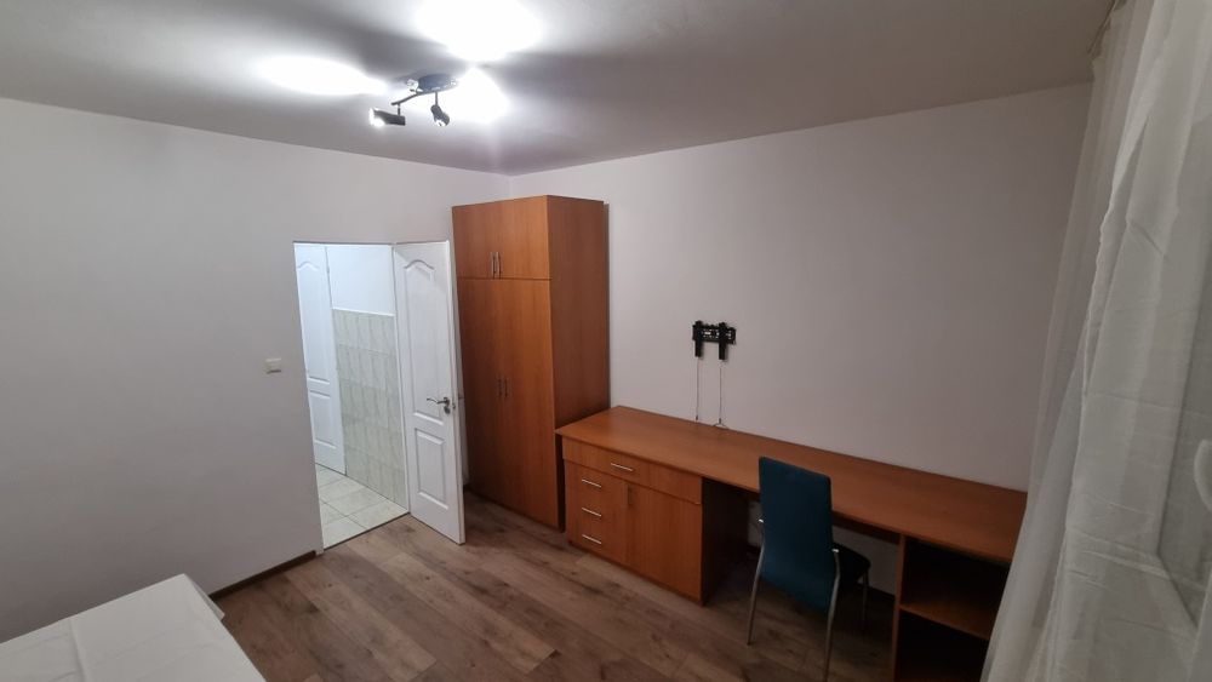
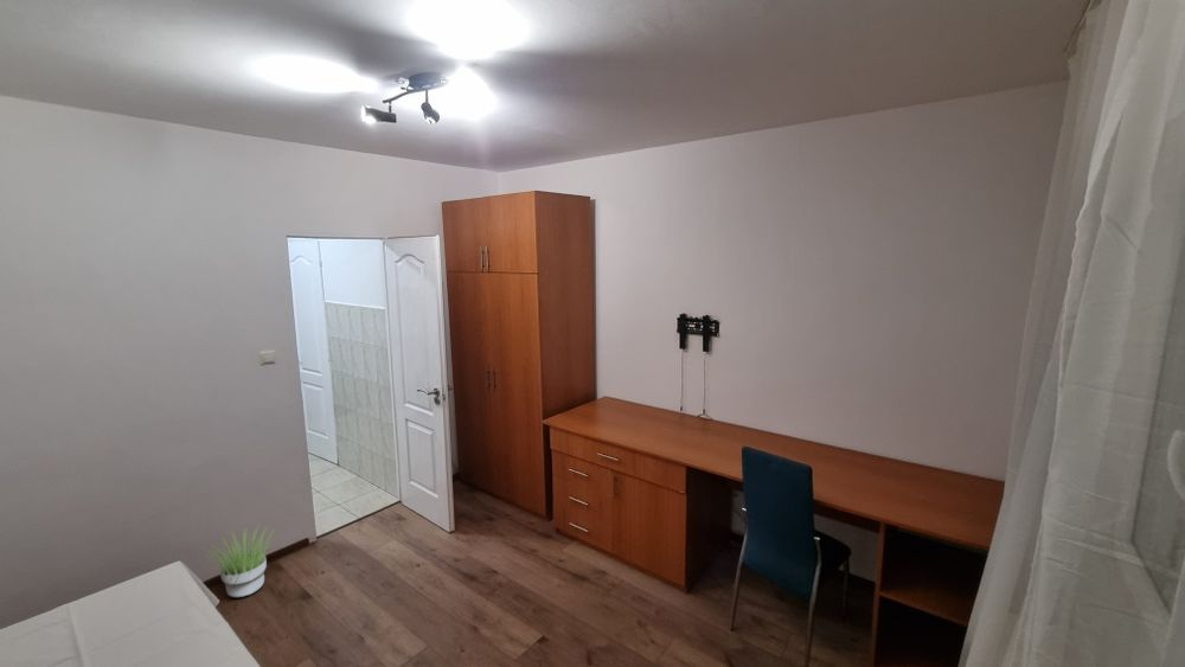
+ potted plant (243, 565)
